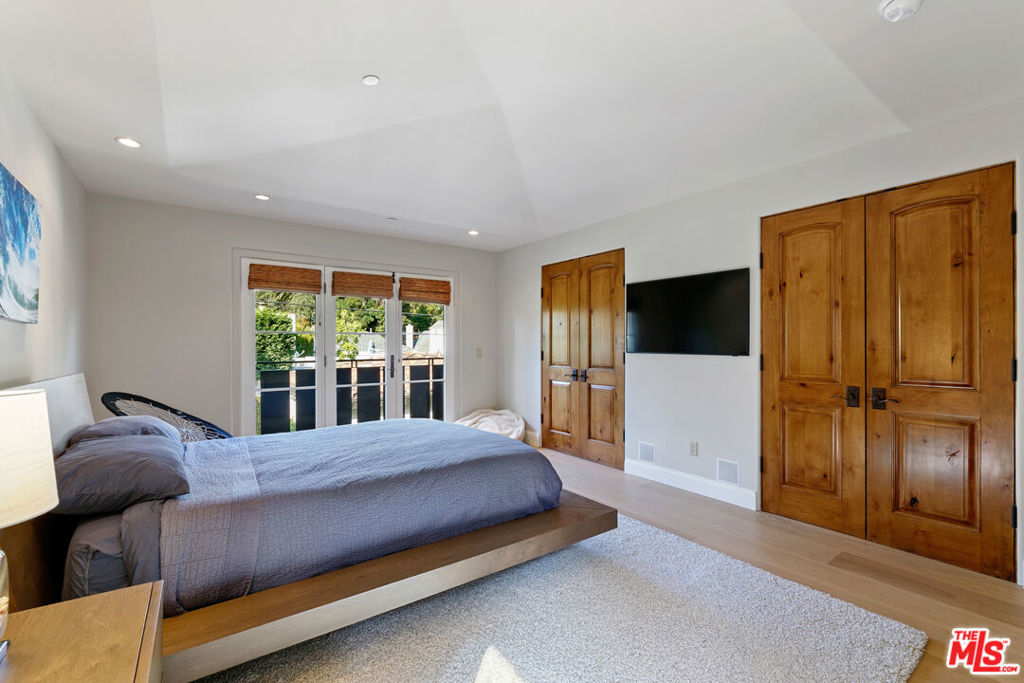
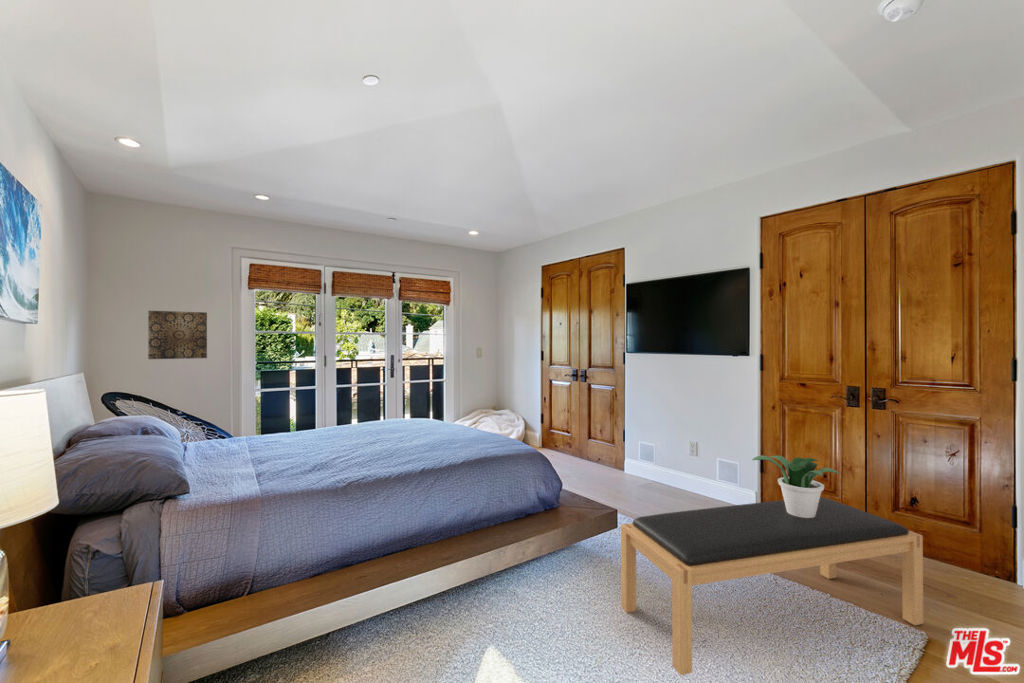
+ bench (767, 566)
+ wall art (178, 335)
+ potted plant (794, 485)
